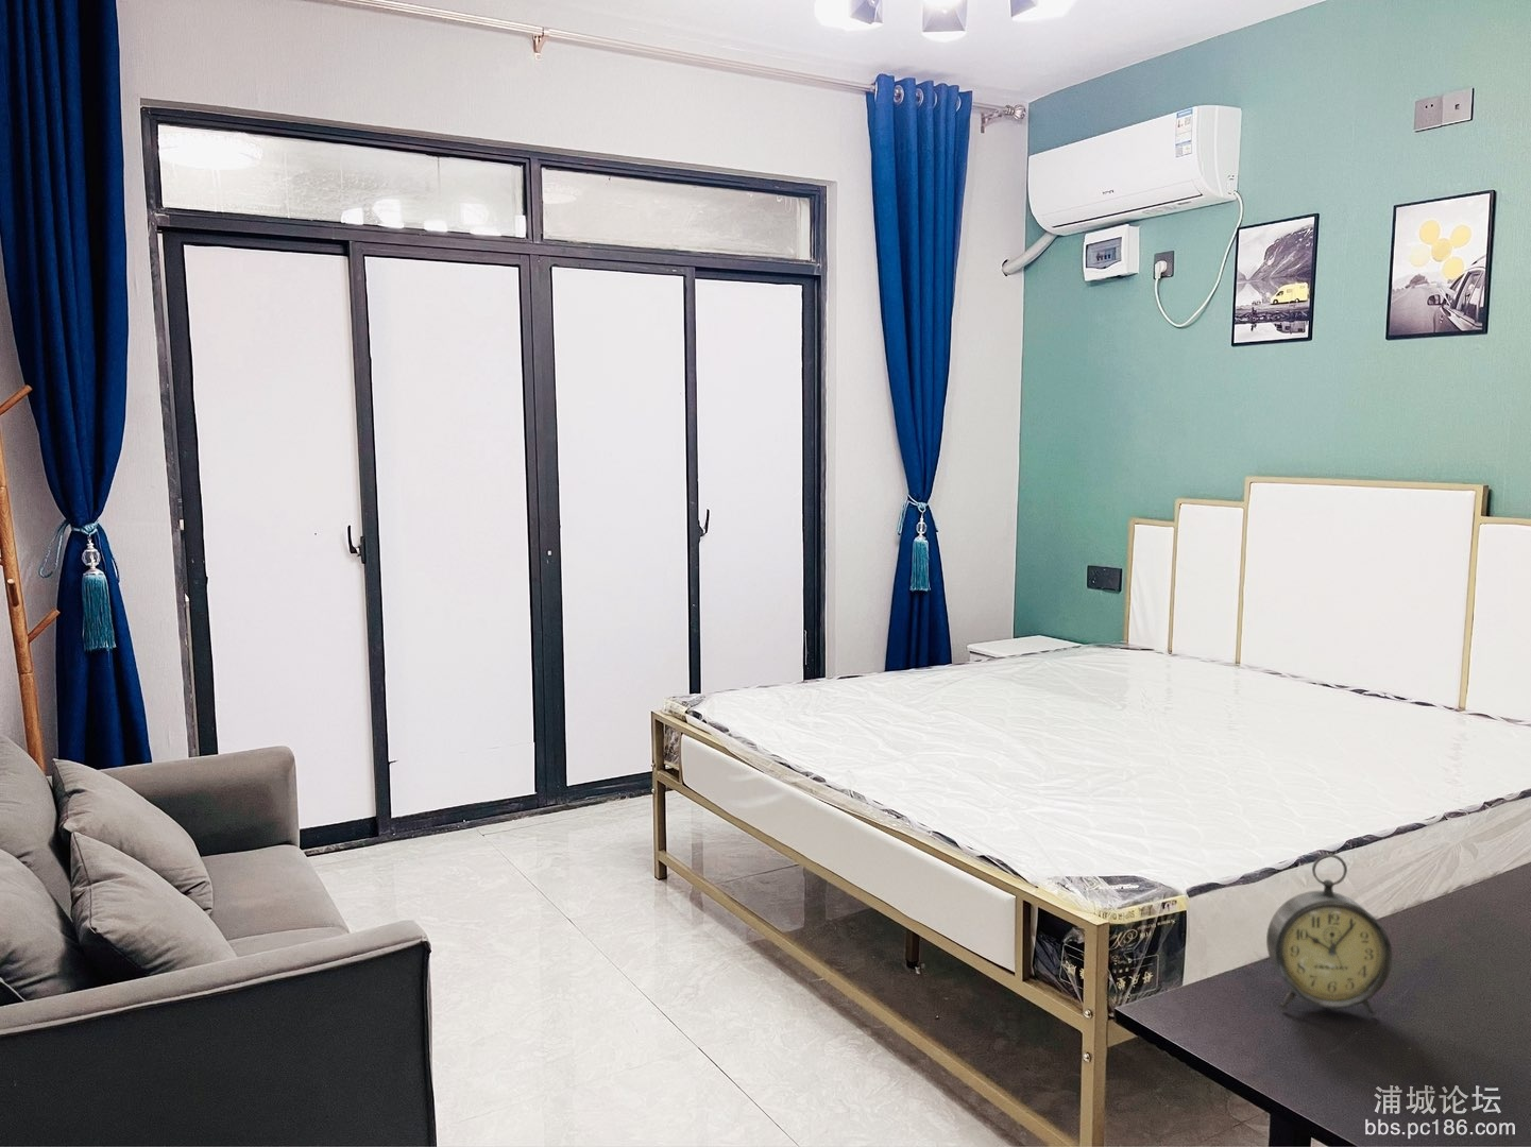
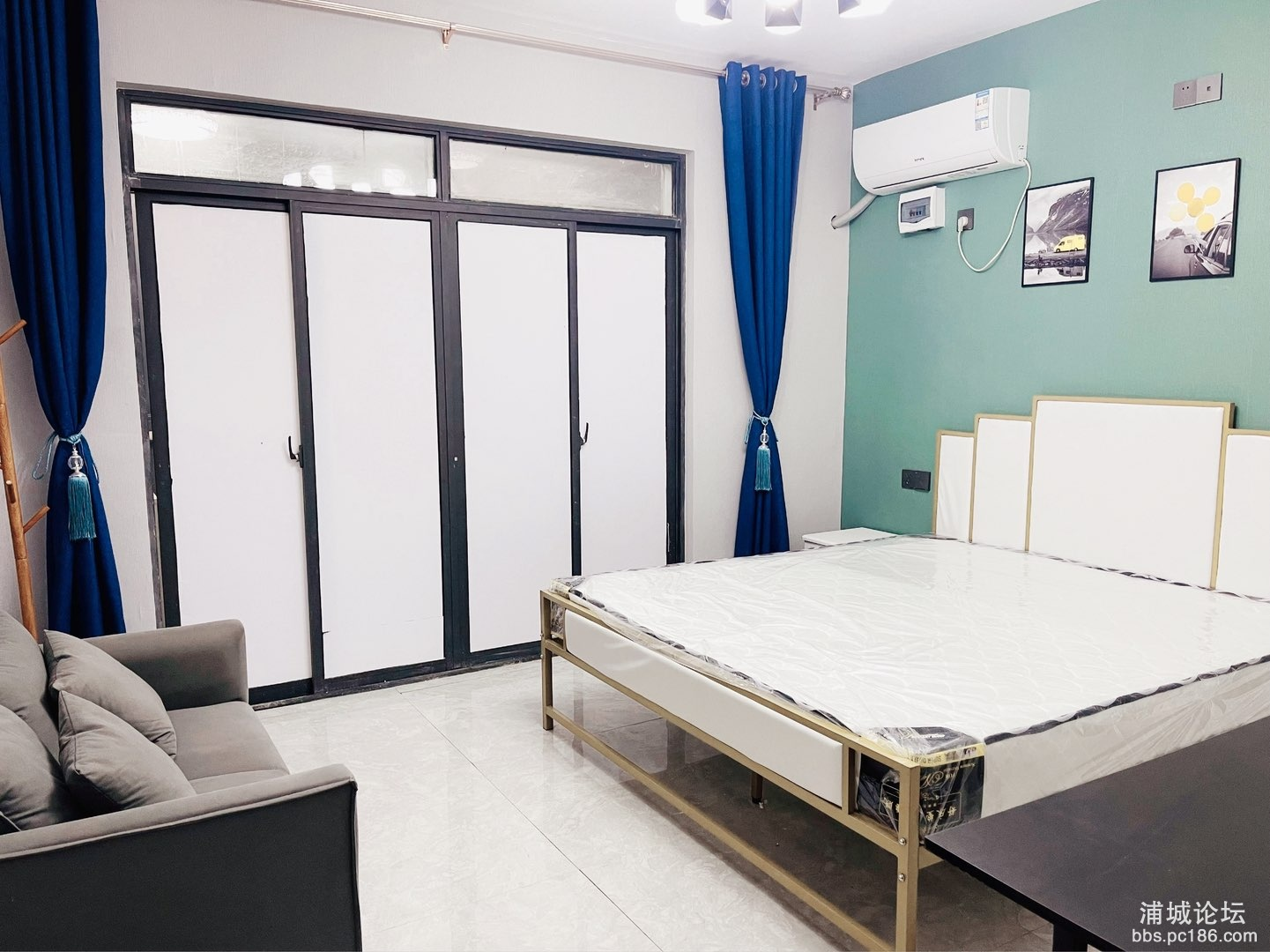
- alarm clock (1326, 930)
